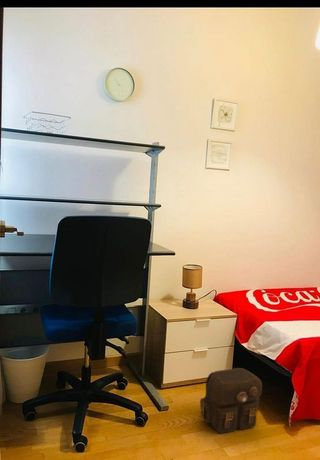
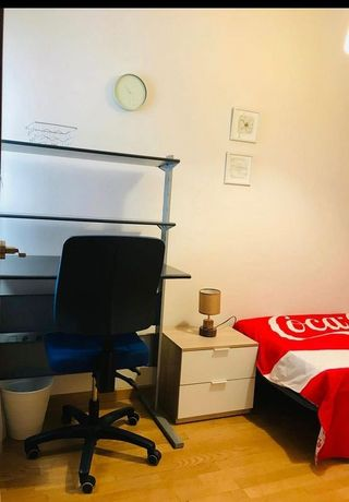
- backpack (230, 396)
